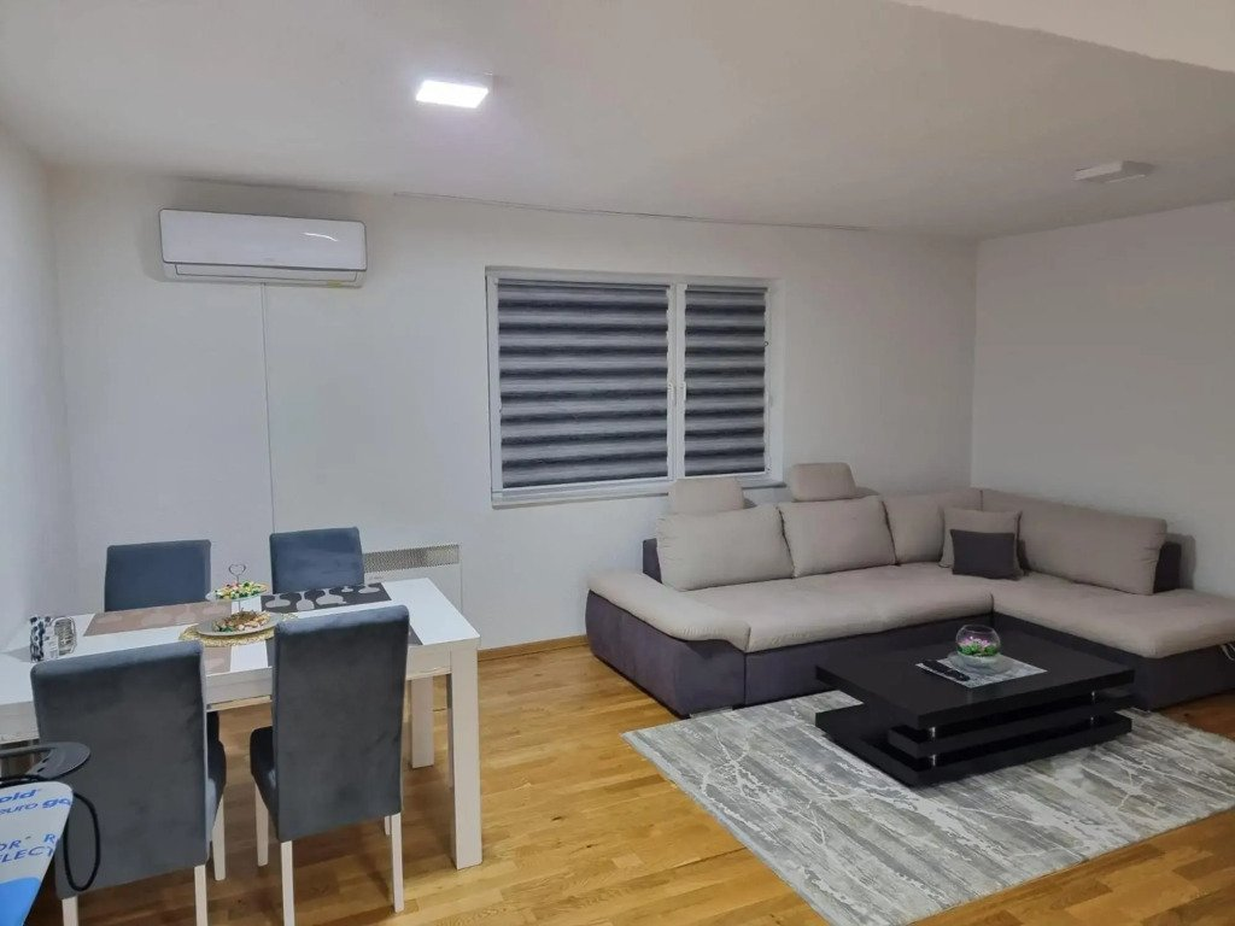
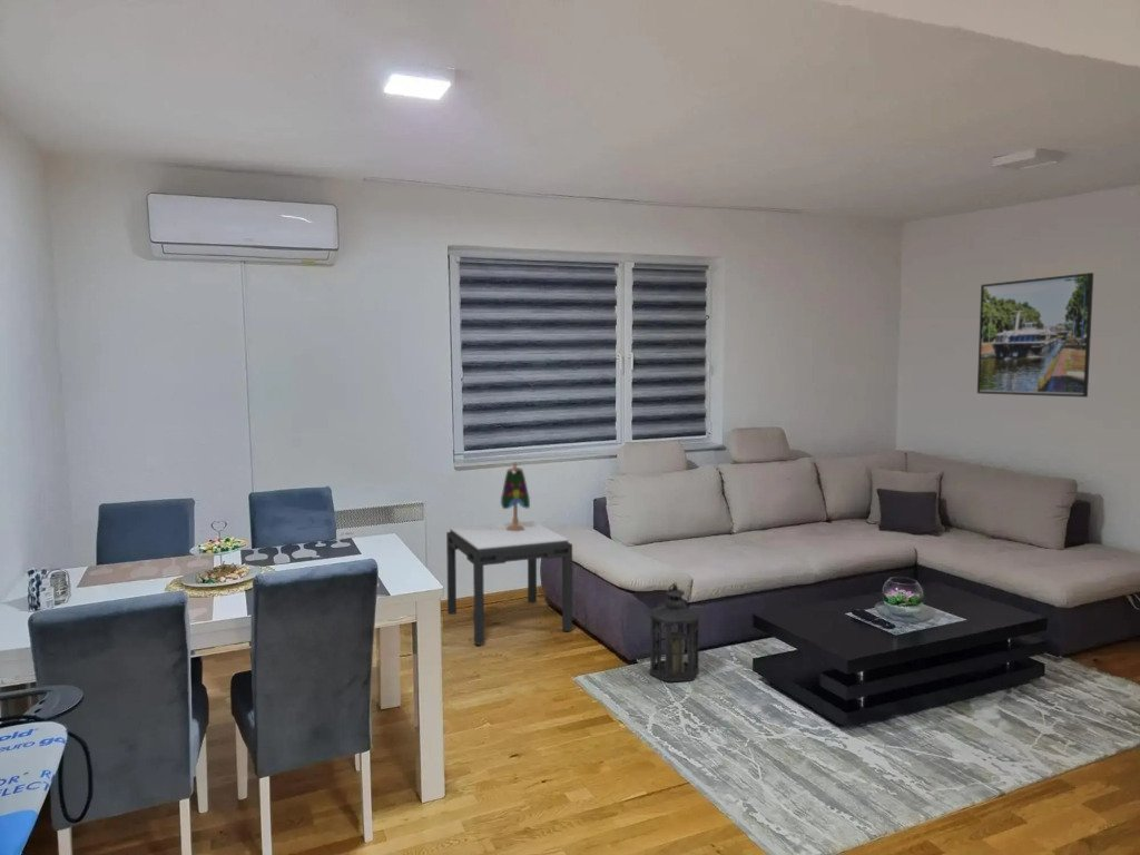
+ side table (504, 562)
+ lantern (674, 627)
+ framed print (1031, 337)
+ table lamp (514, 495)
